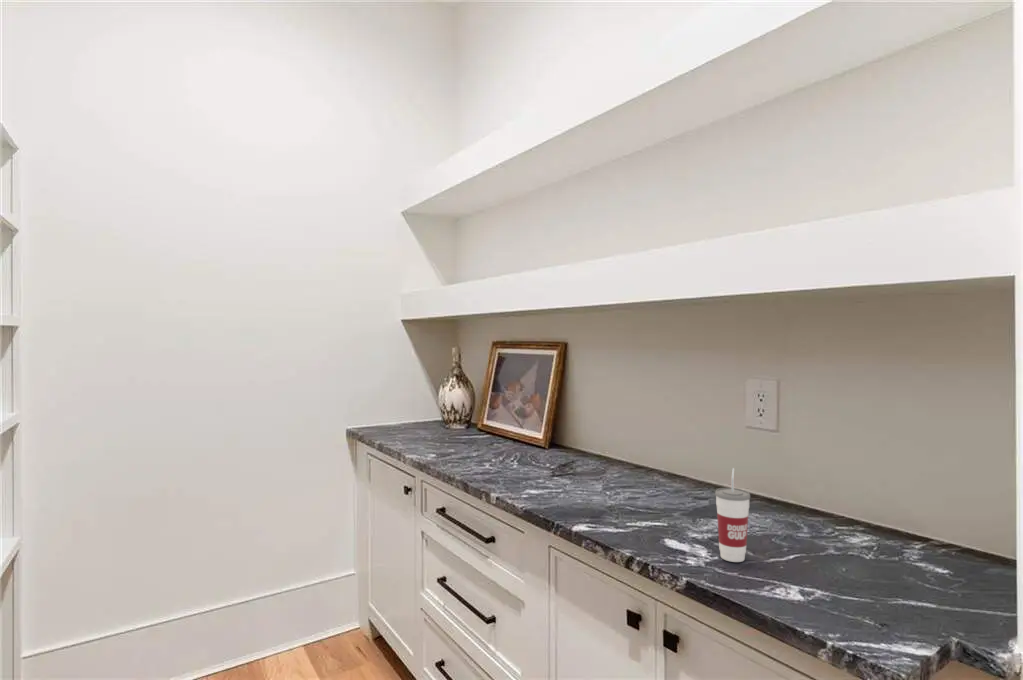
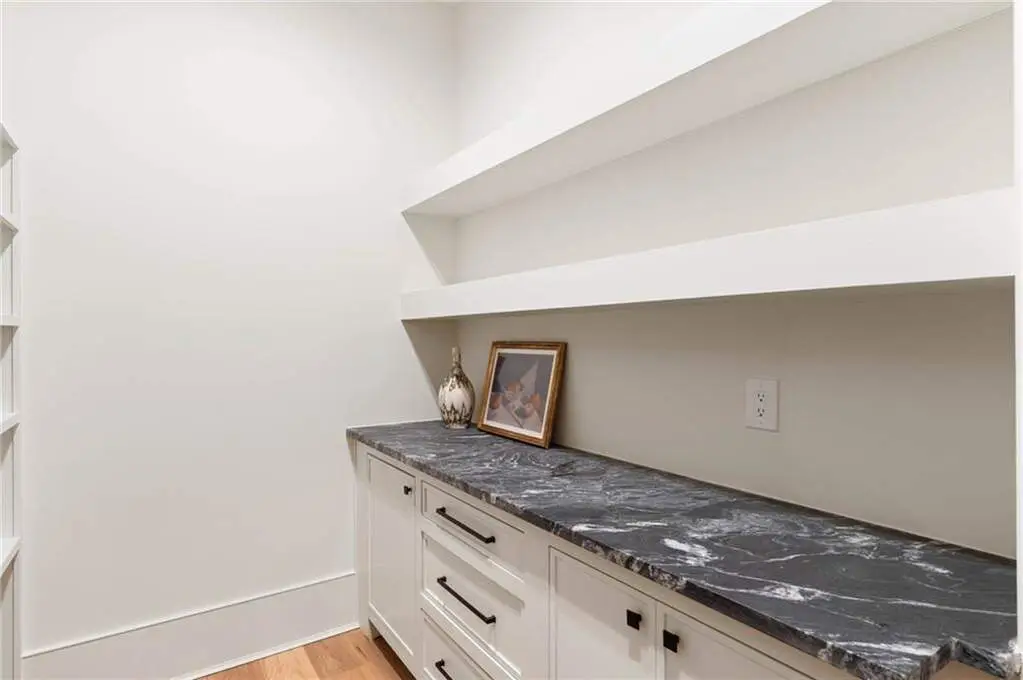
- cup (732, 513)
